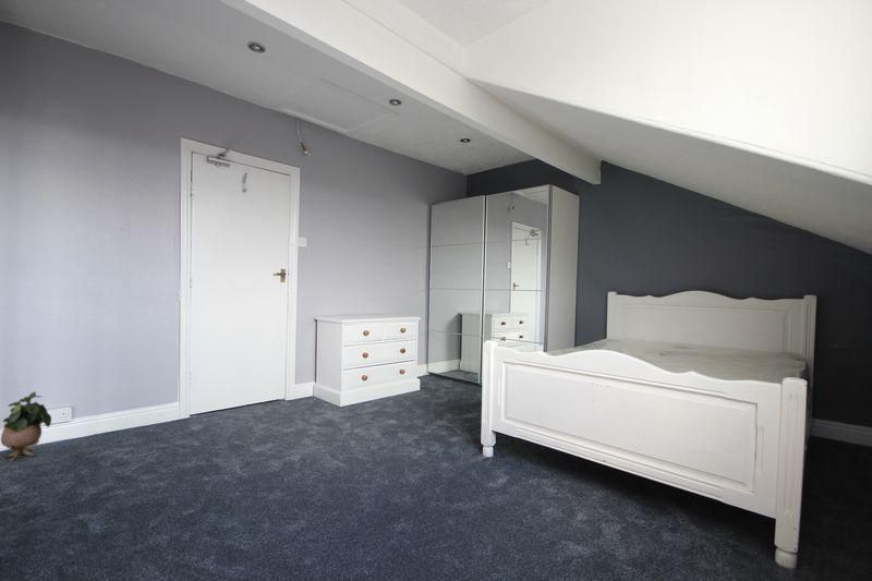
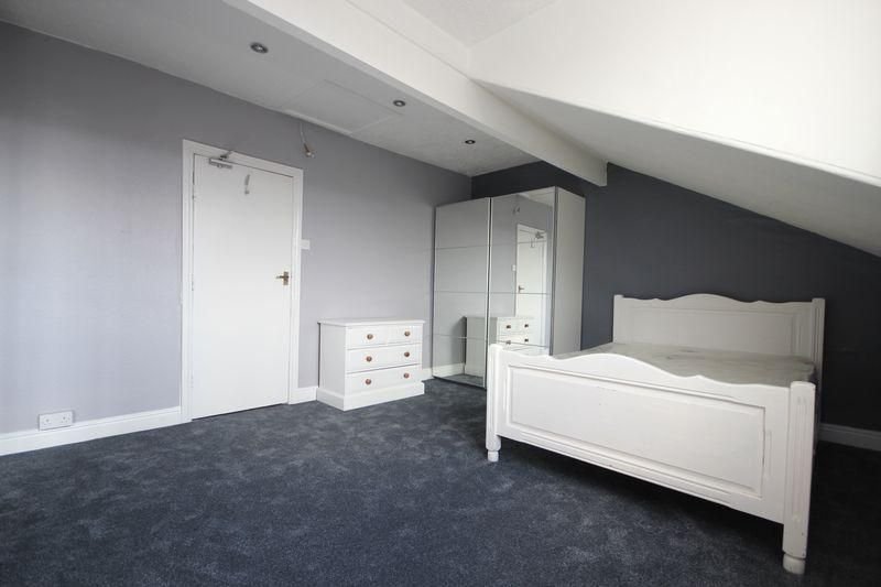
- potted plant (26, 424)
